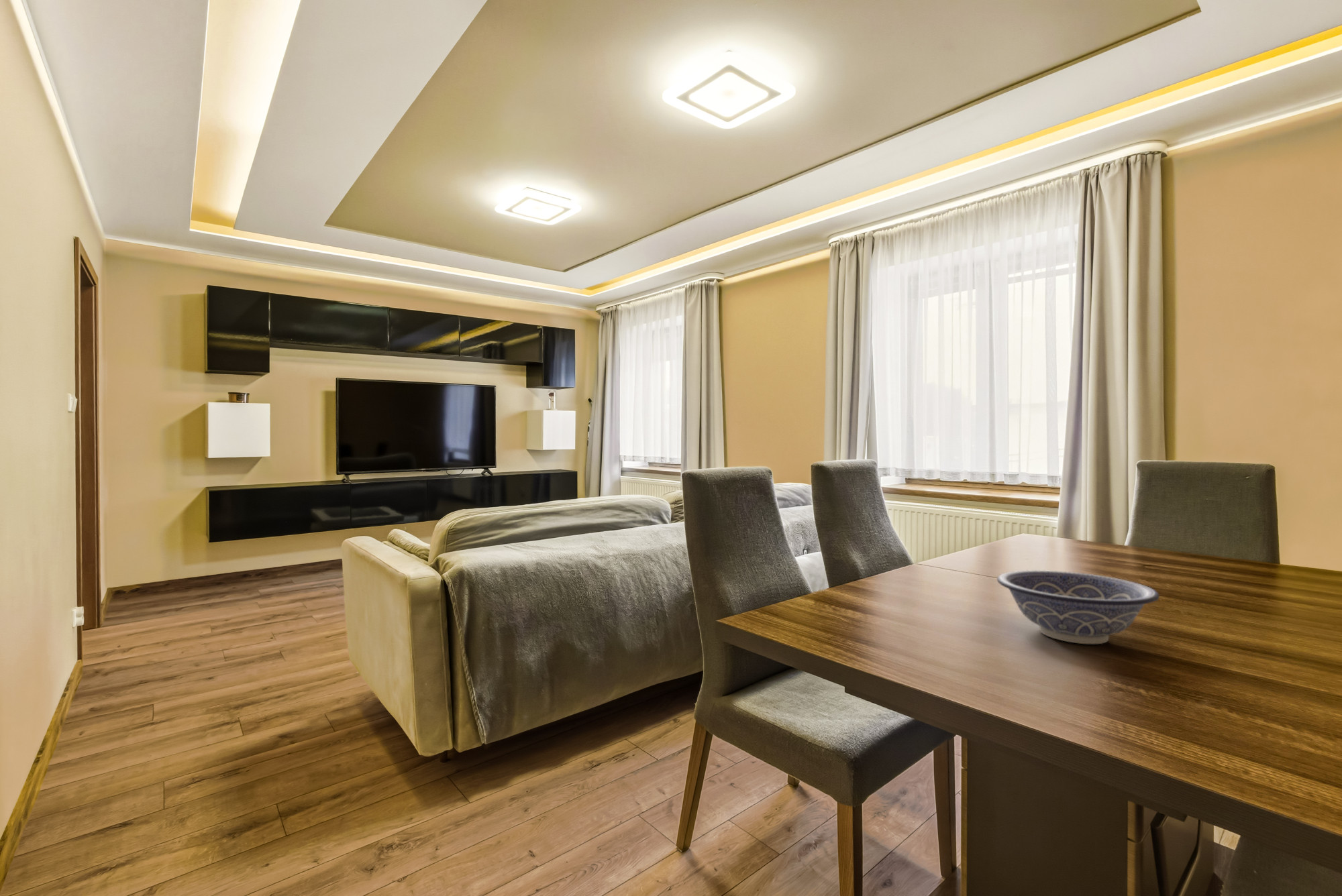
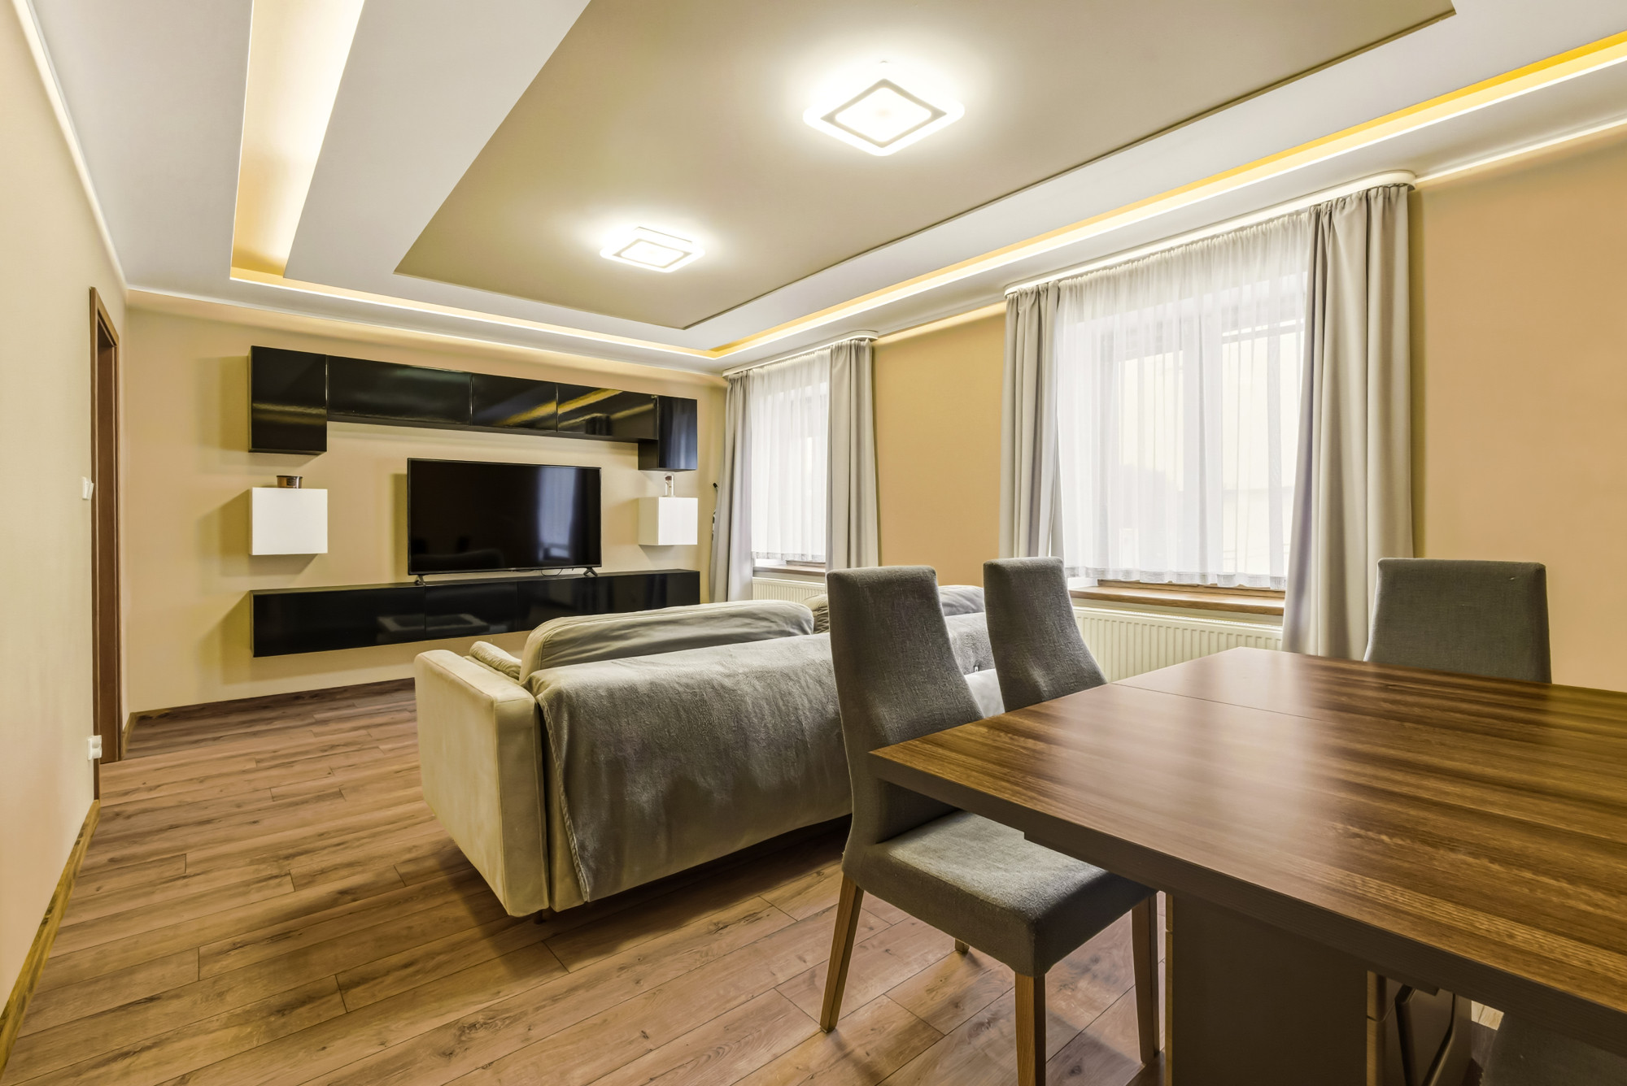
- decorative bowl (1073, 609)
